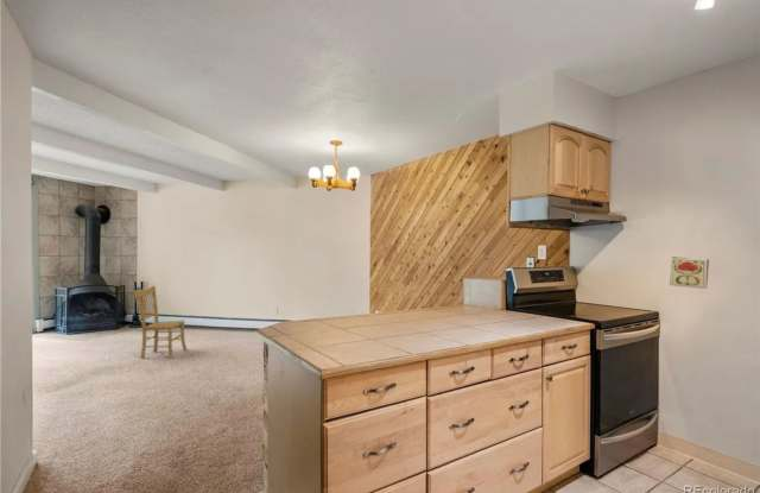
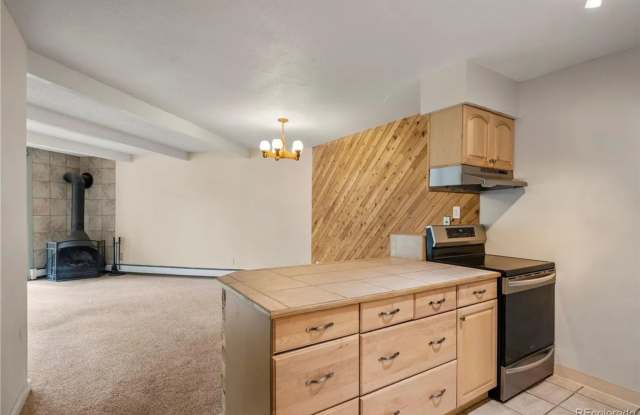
- dining chair (160, 322)
- decorative tile (688, 272)
